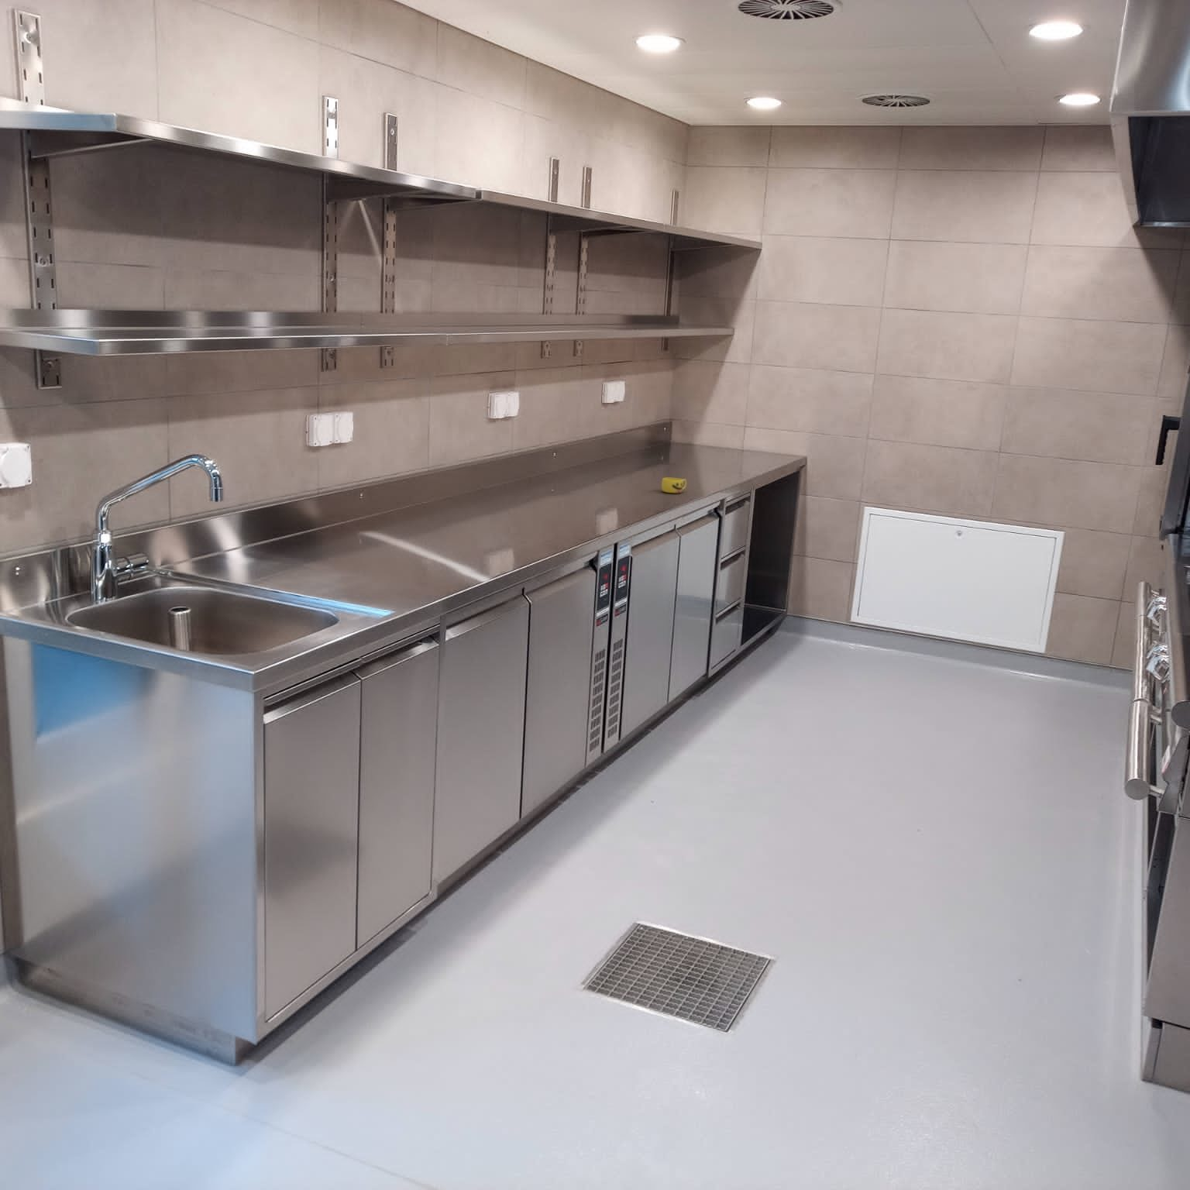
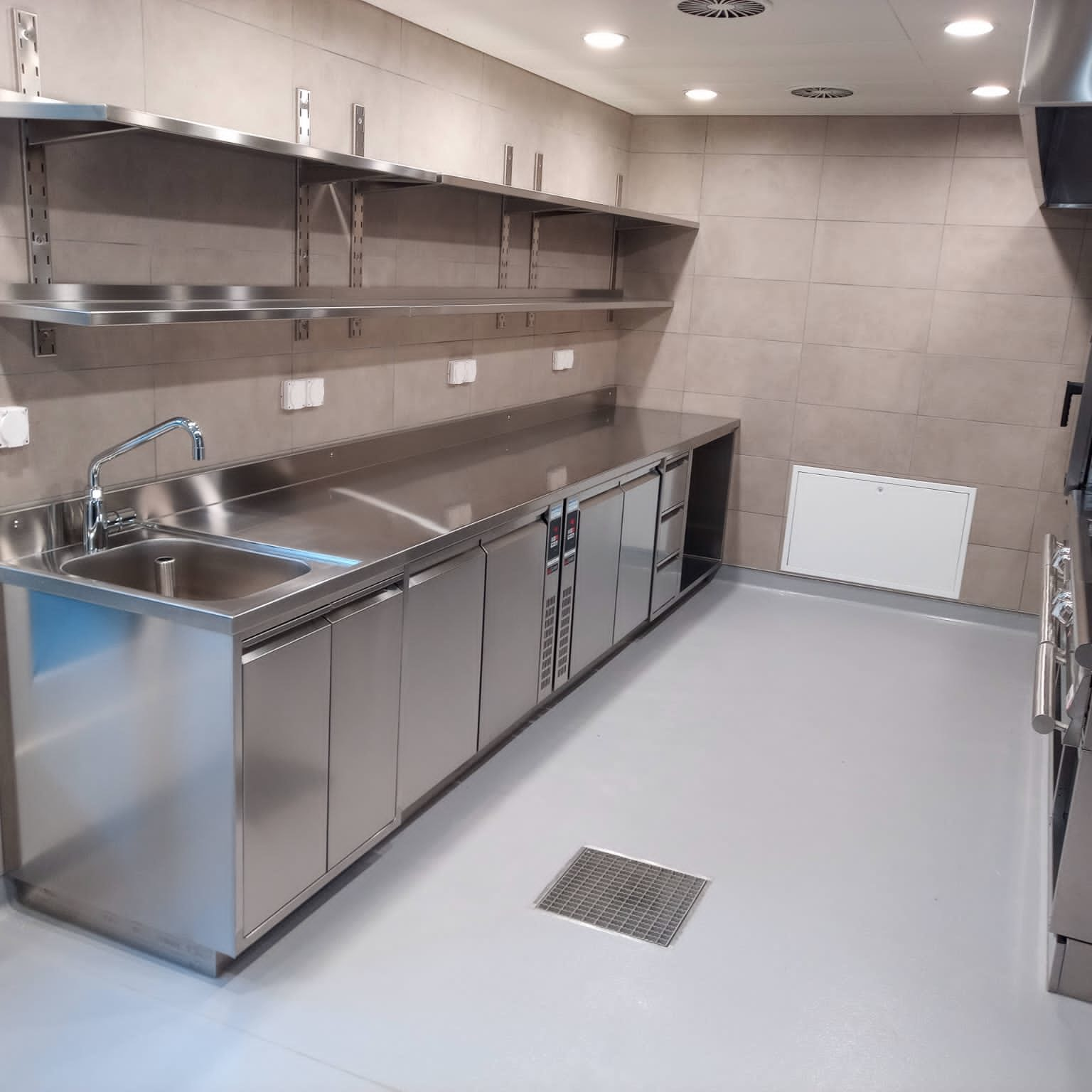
- cup (675, 485)
